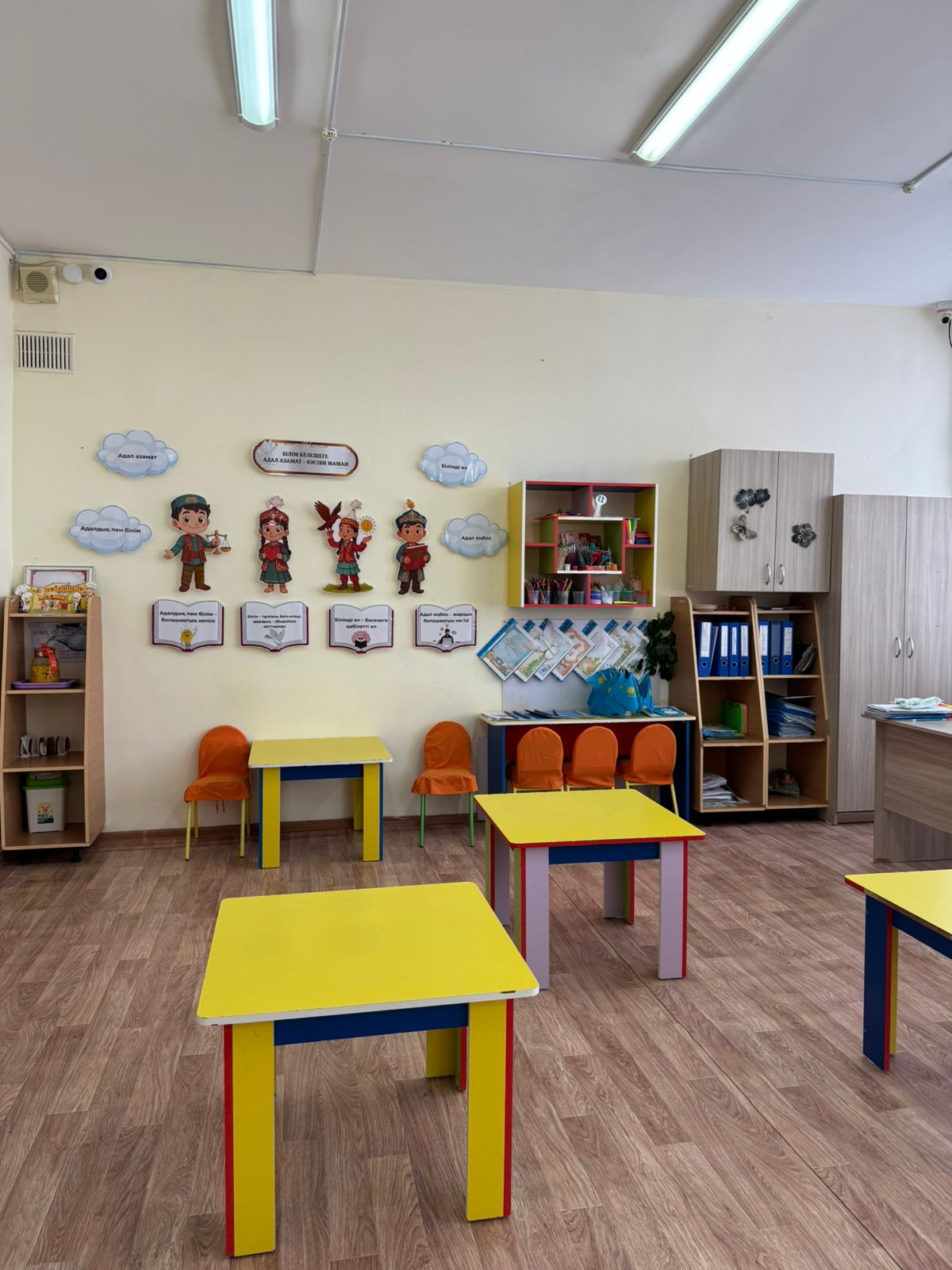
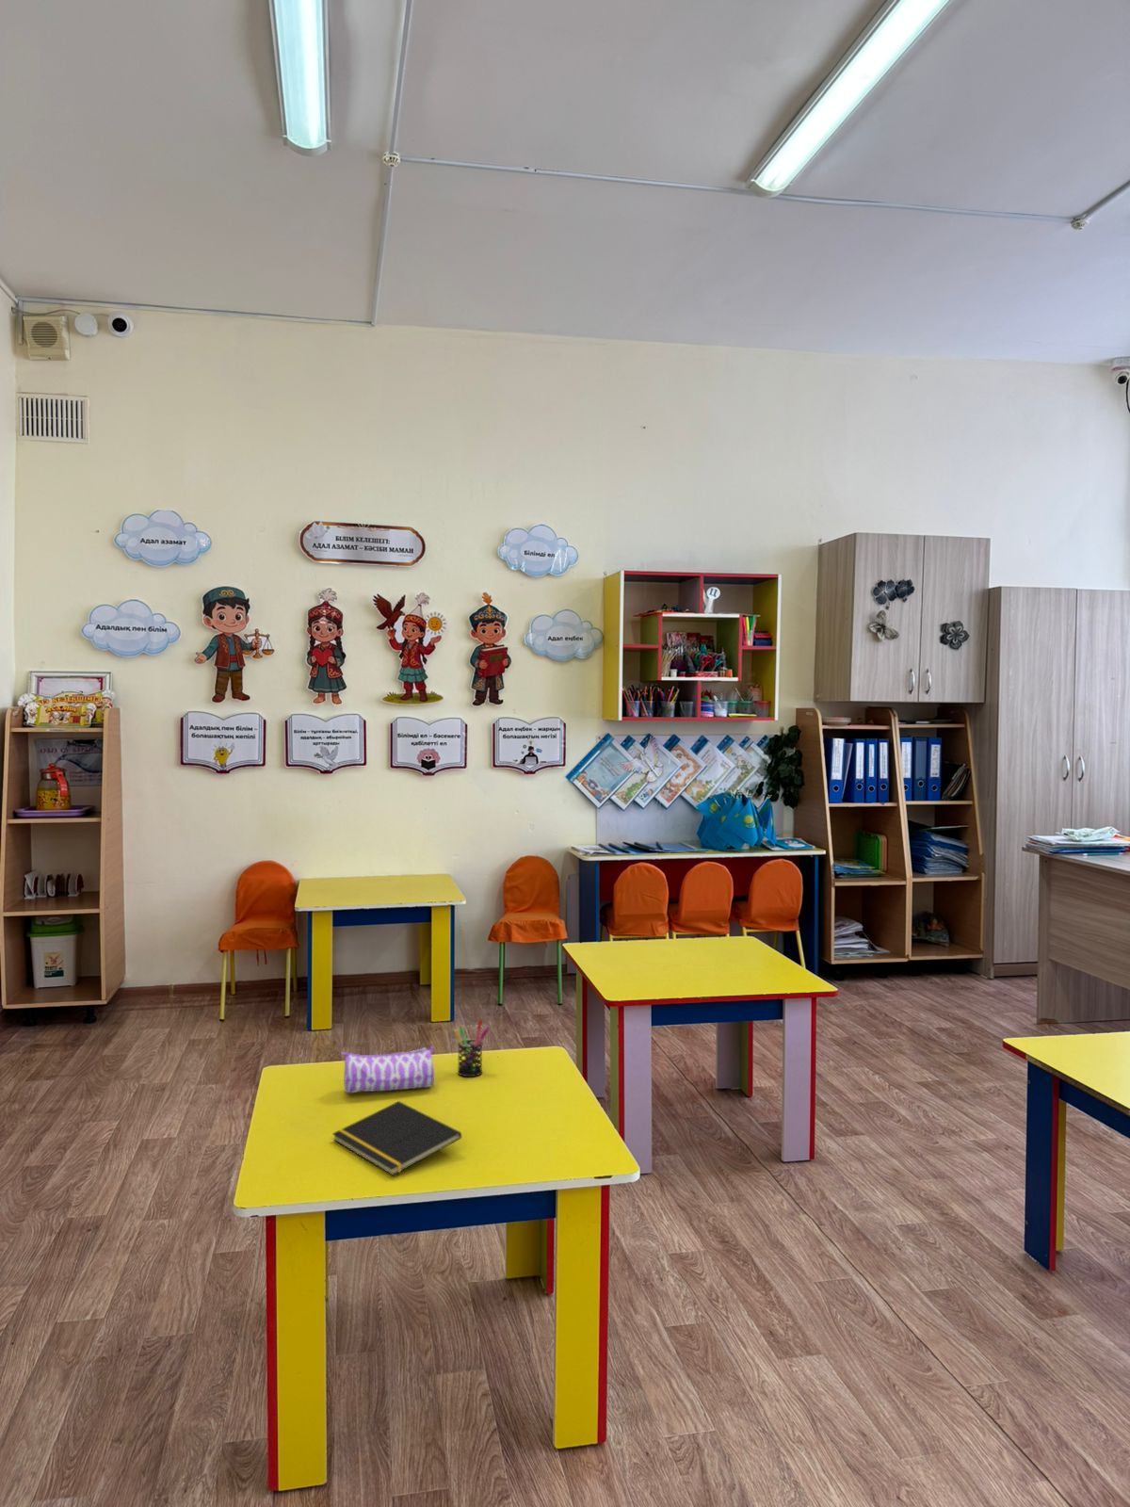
+ pen holder (469, 1047)
+ pencil case (389, 1069)
+ notepad (395, 1136)
